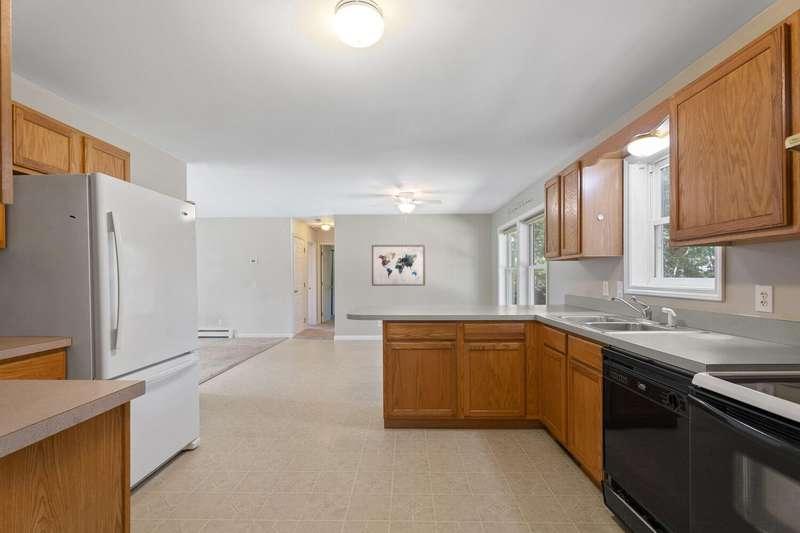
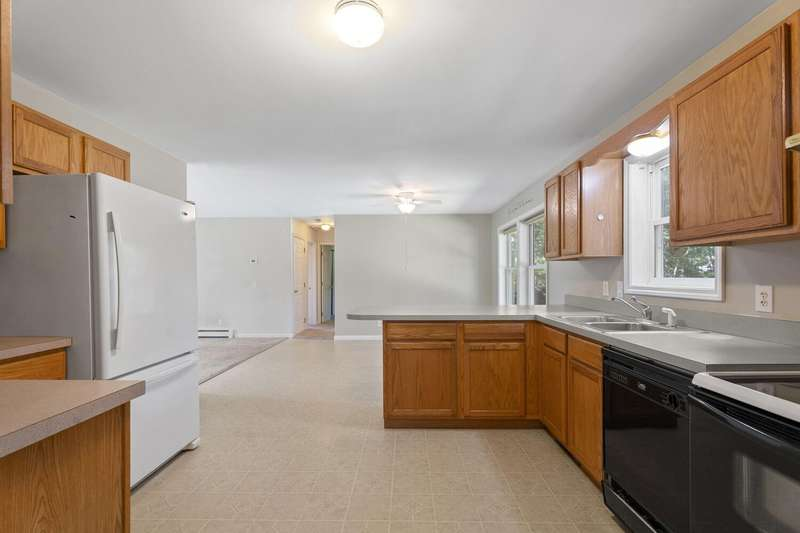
- wall art (398, 265)
